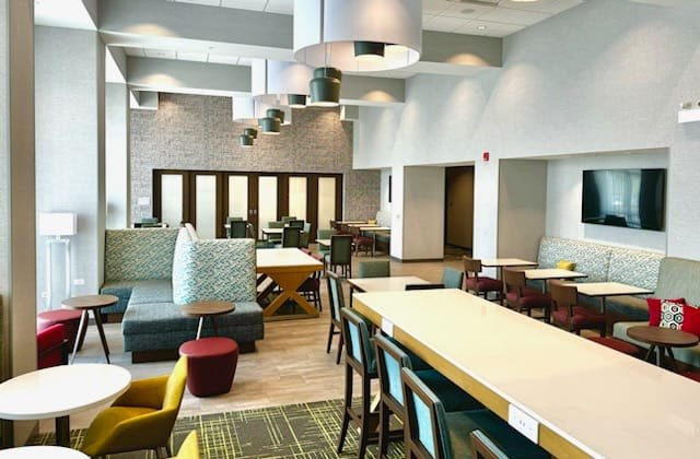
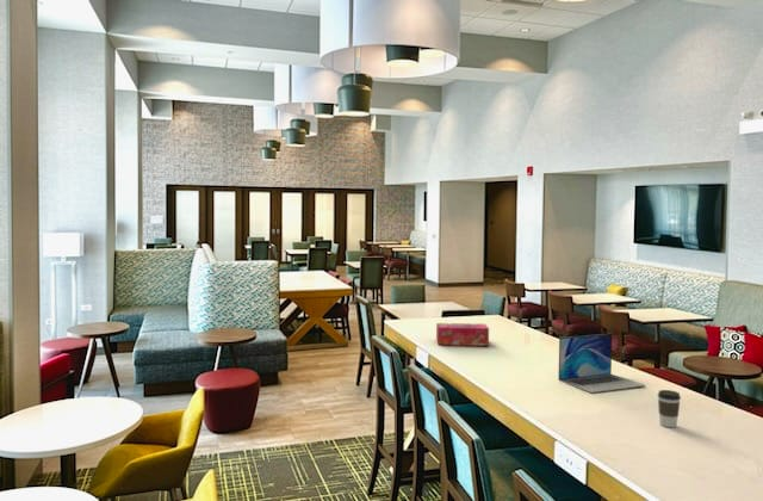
+ coffee cup (668, 408)
+ tissue box (461, 334)
+ laptop (601, 361)
